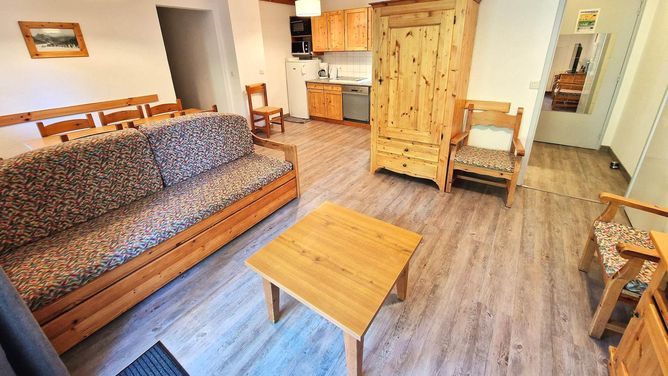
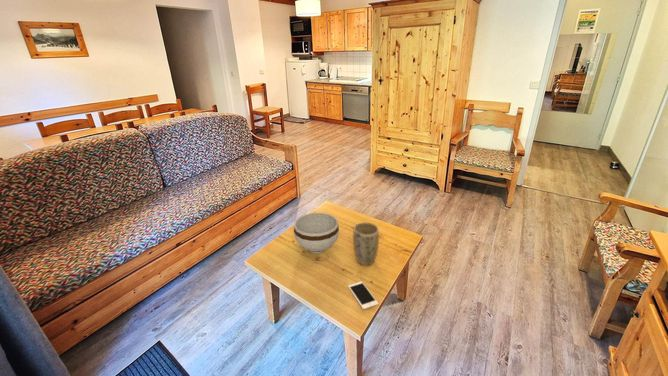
+ bowl (316, 235)
+ cell phone (362, 294)
+ plant pot (365, 244)
